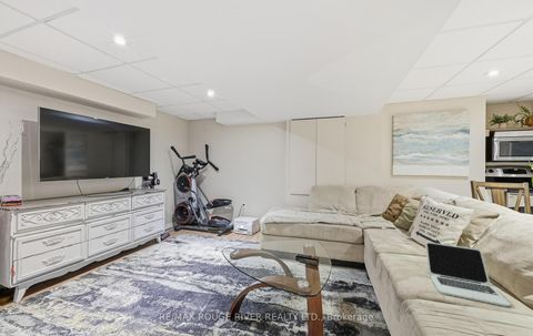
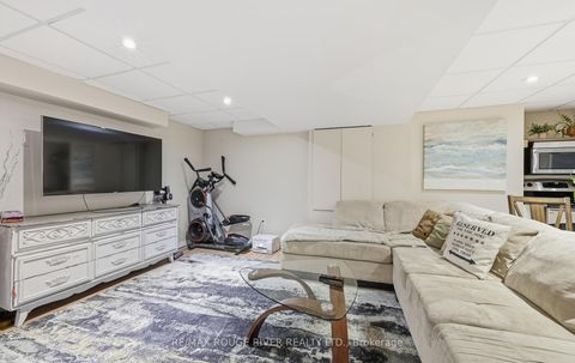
- laptop (461, 268)
